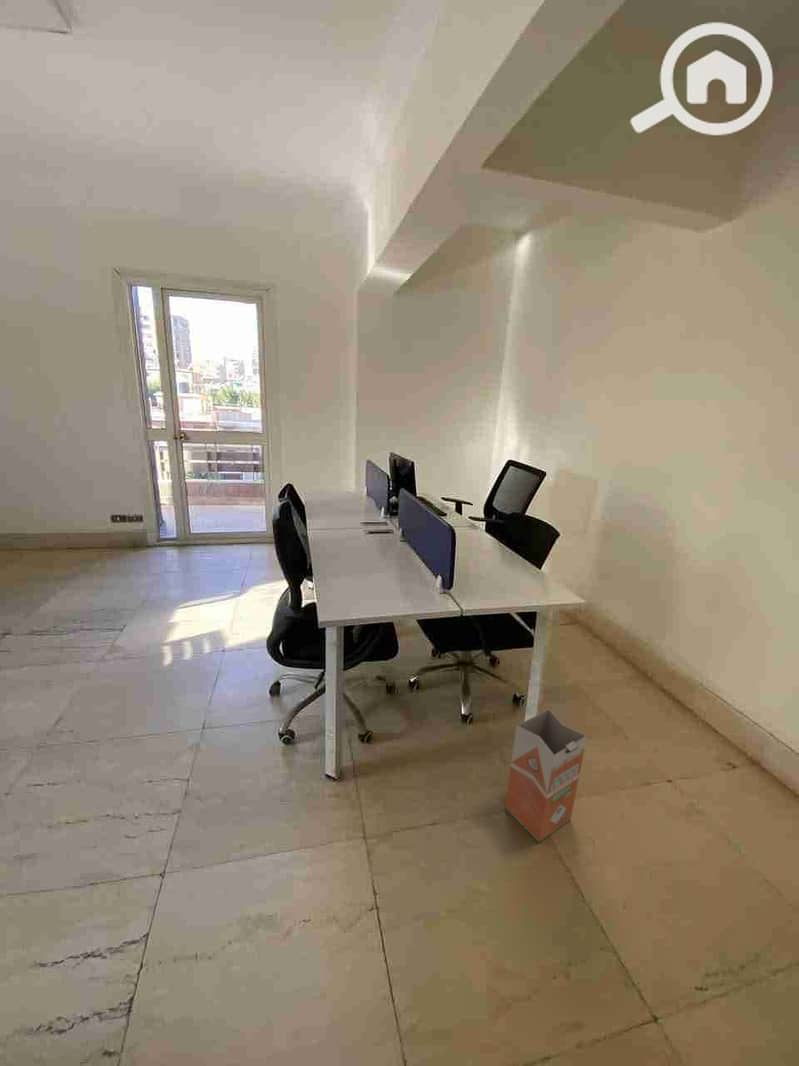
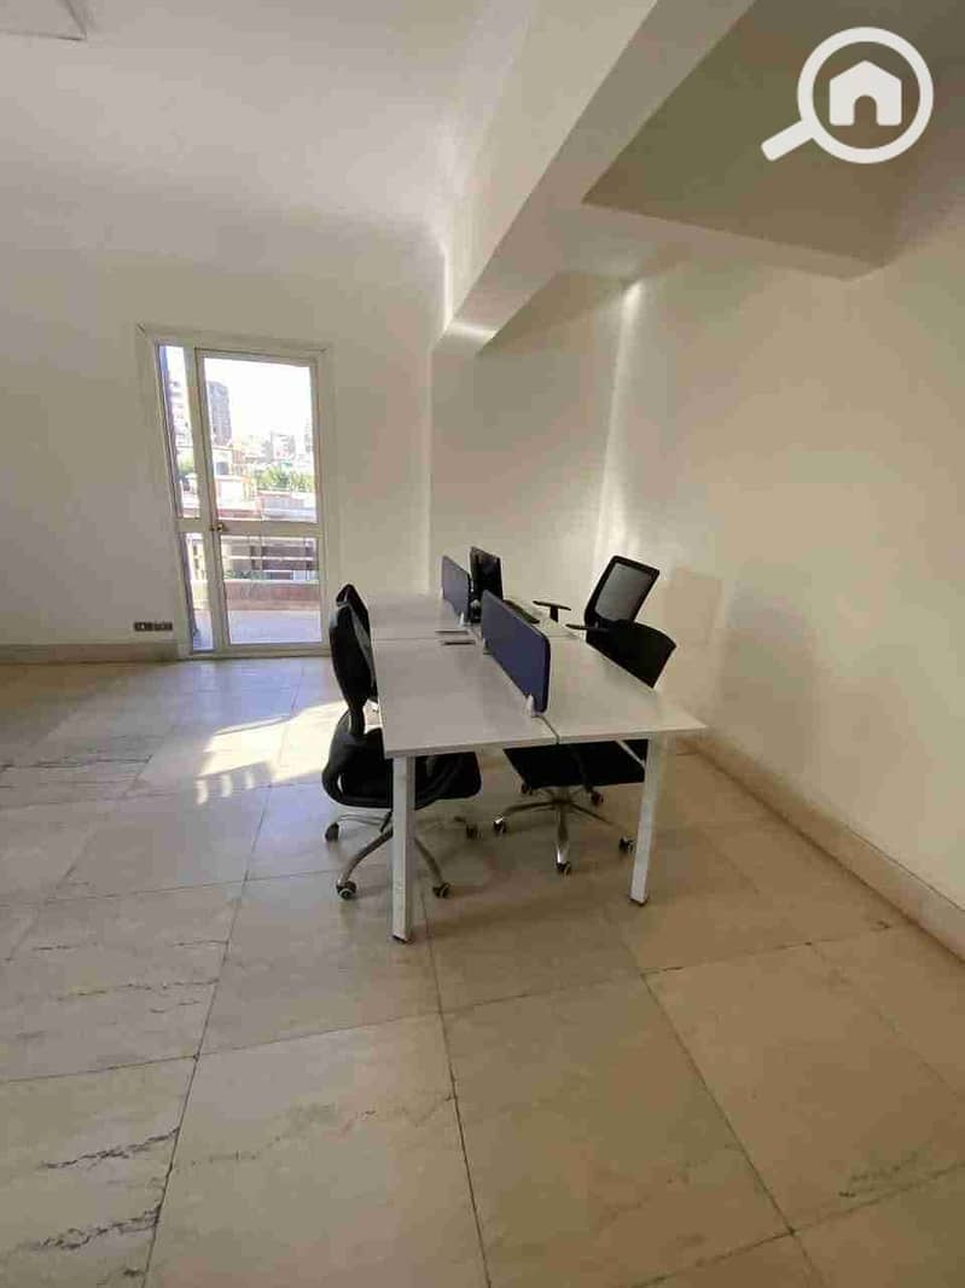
- waste bin (547, 774)
